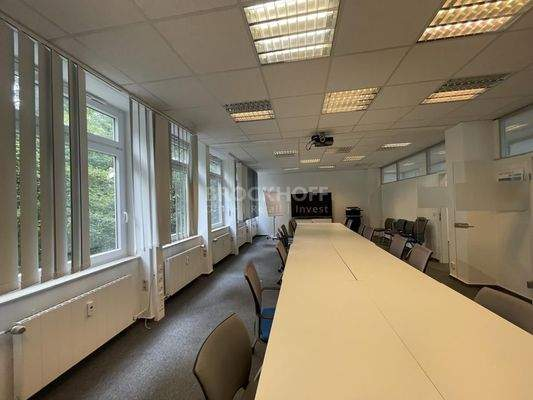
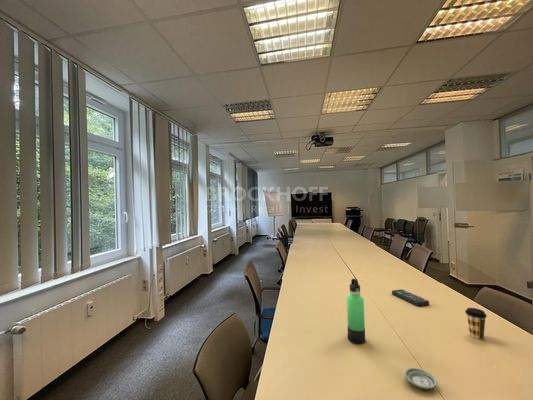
+ coffee cup (476, 323)
+ thermos bottle (355, 309)
+ remote control (409, 297)
+ saucer (420, 380)
